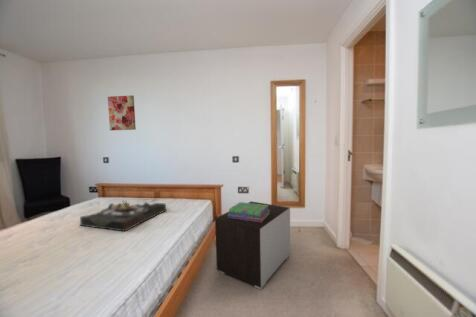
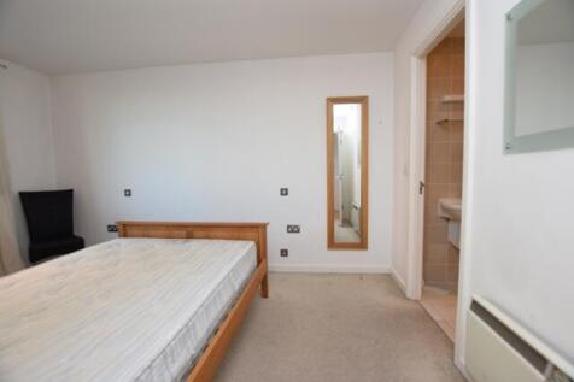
- nightstand (254, 237)
- stack of books (249, 211)
- serving tray (126, 208)
- wall art (121, 113)
